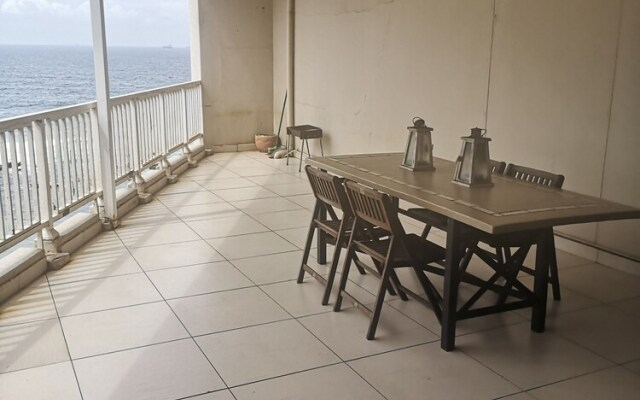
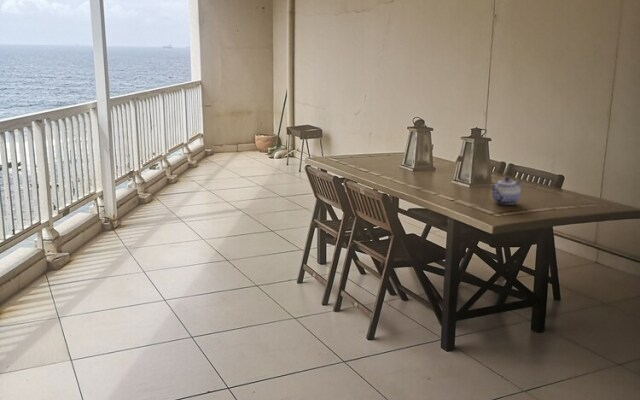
+ teapot (506, 190)
